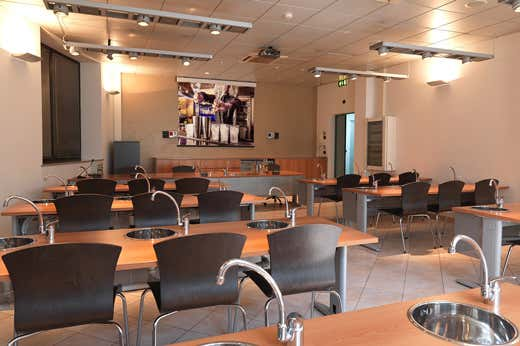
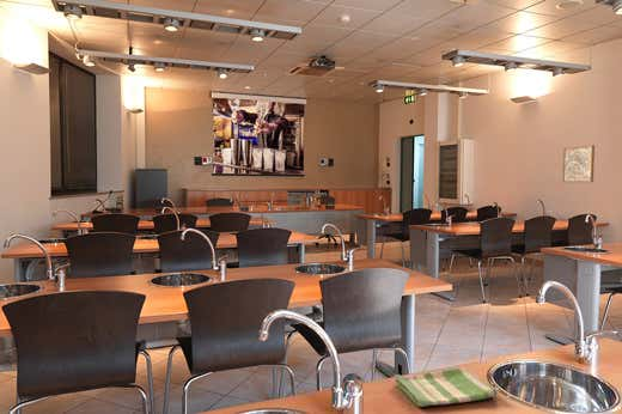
+ dish towel (444, 385)
+ wall art (578, 164)
